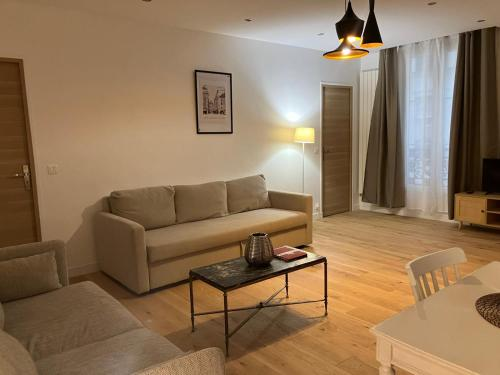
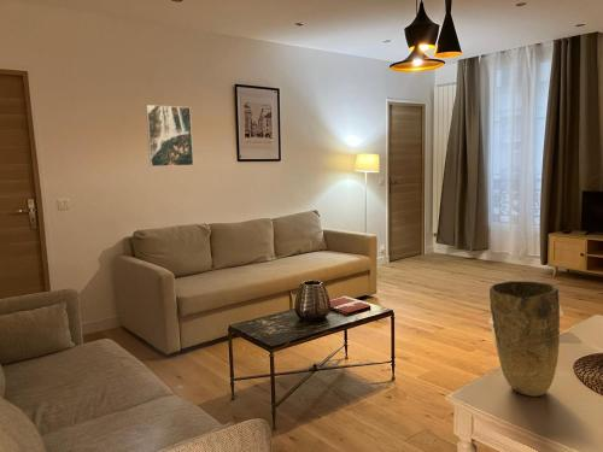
+ vase (522, 336)
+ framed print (170, 136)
